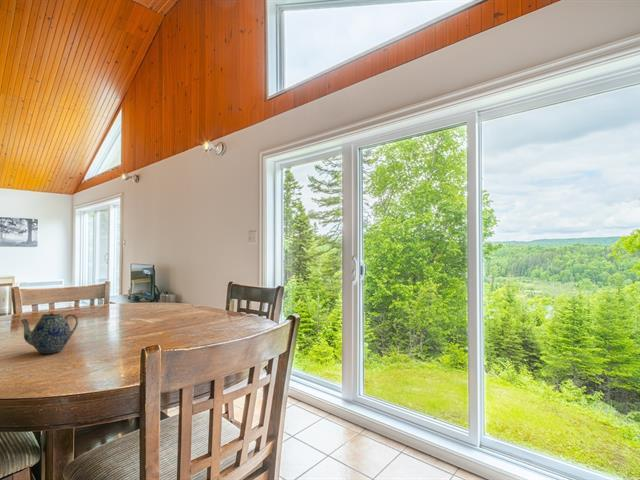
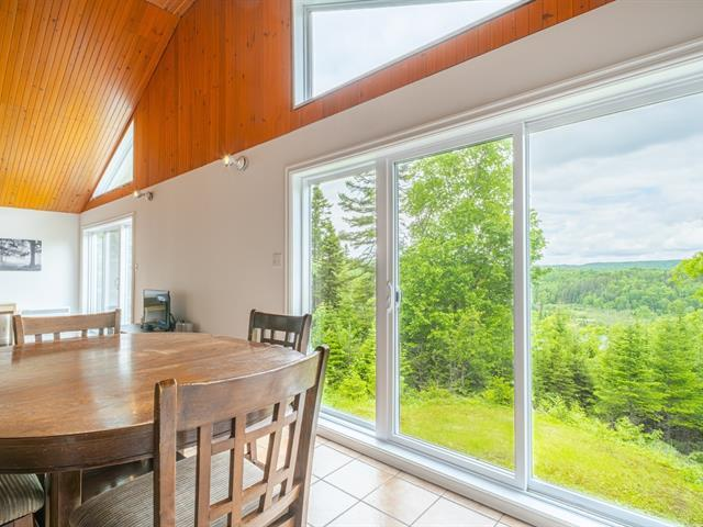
- teapot (49, 332)
